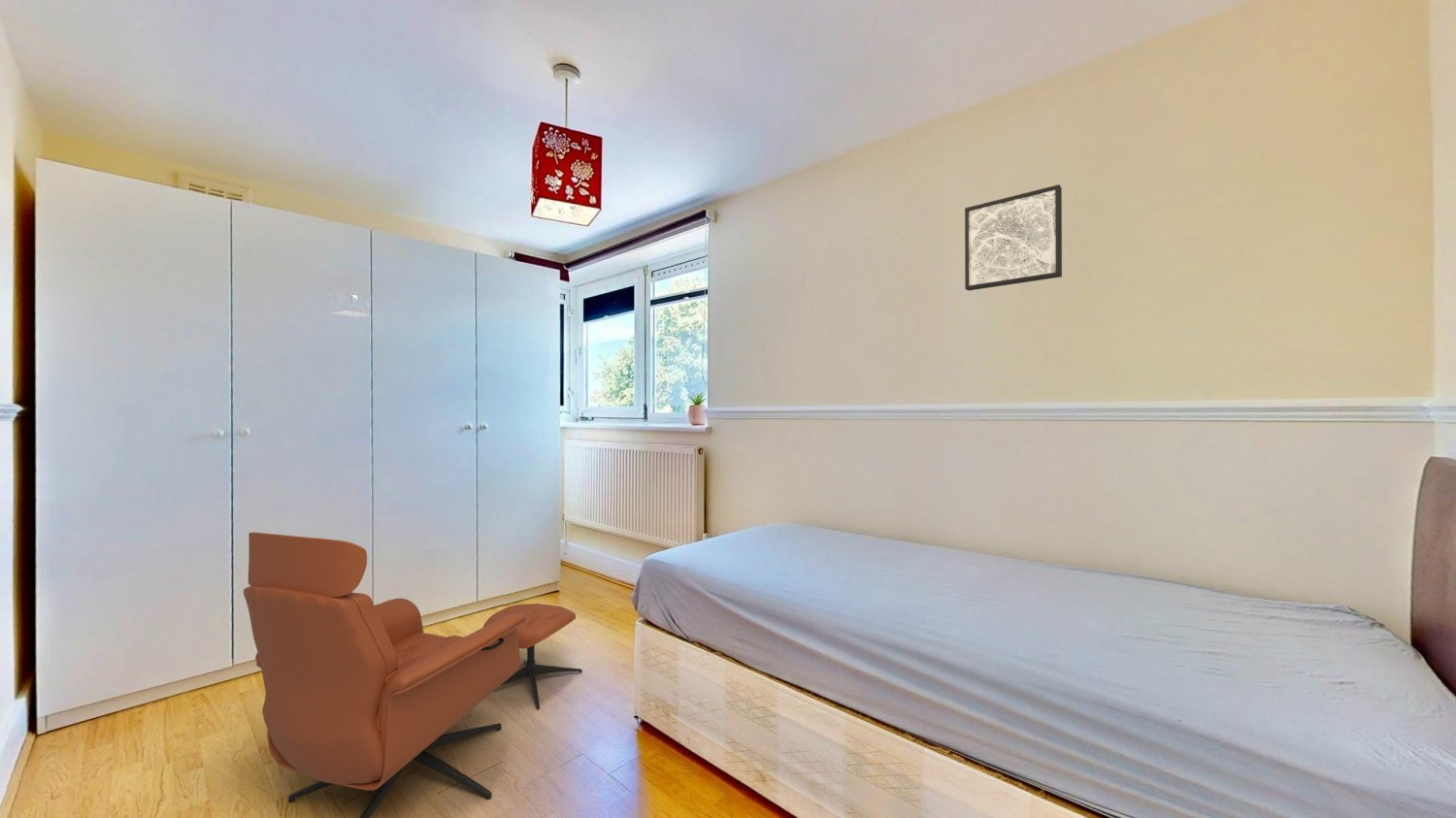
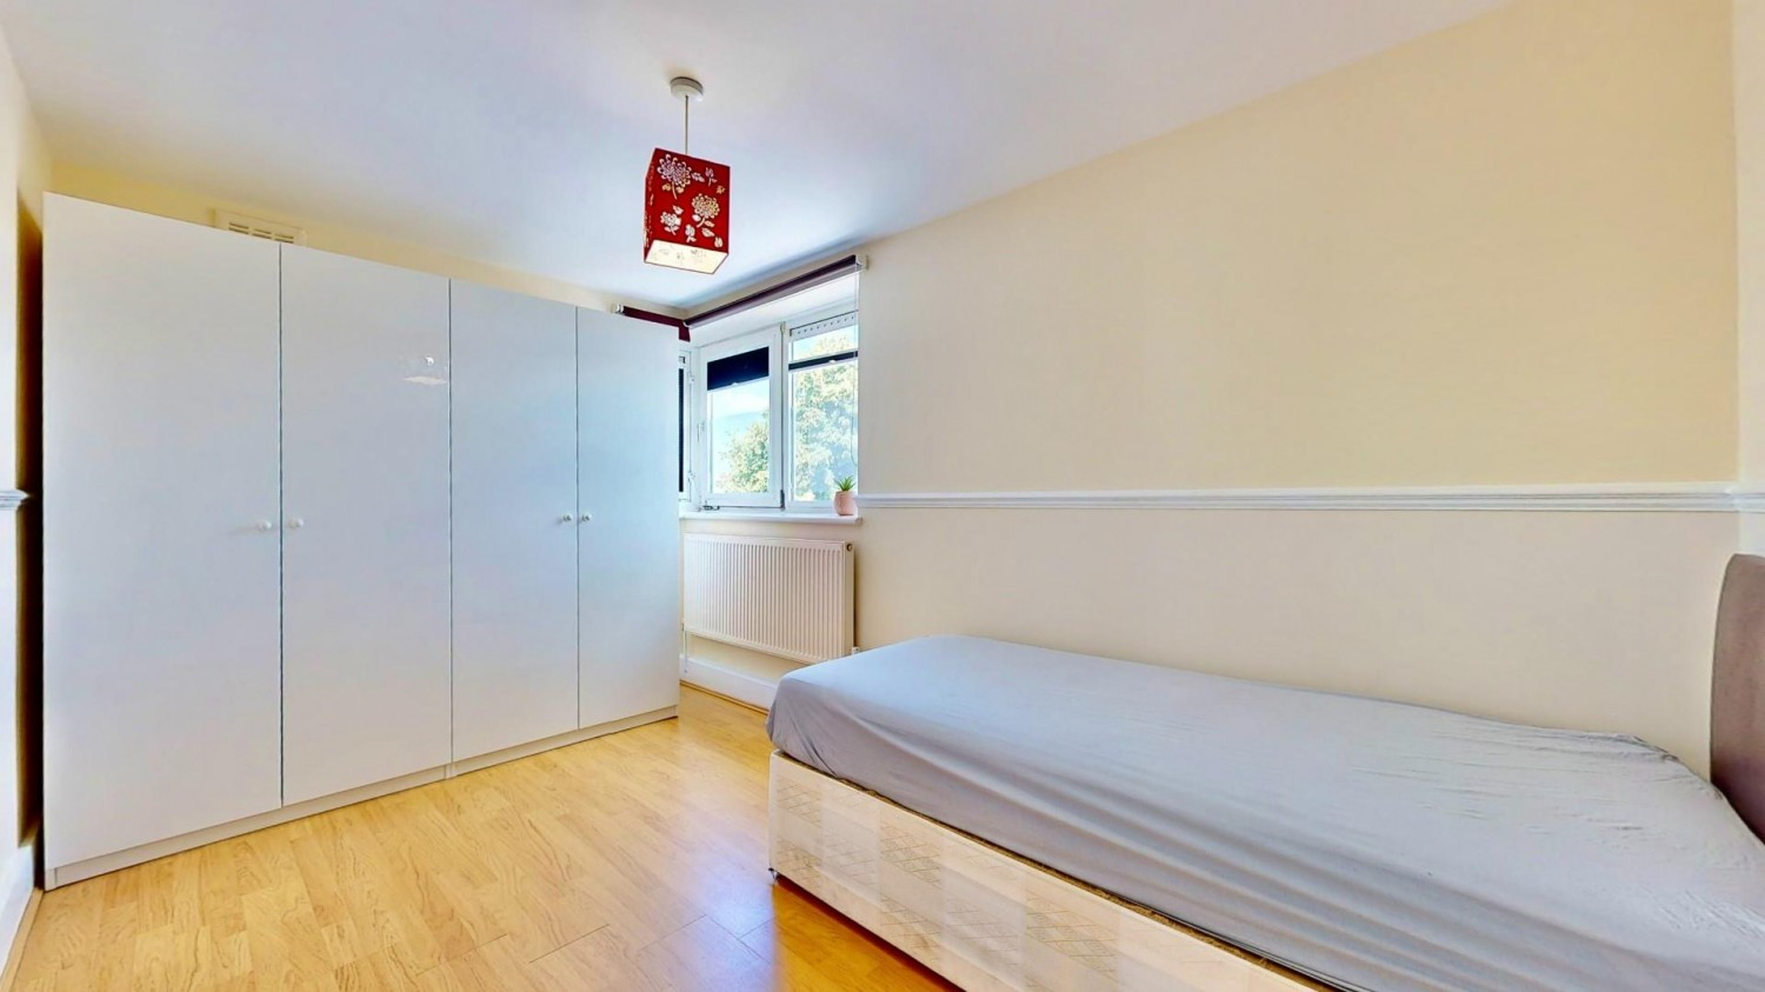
- armchair (454, 636)
- wall art (1010, 241)
